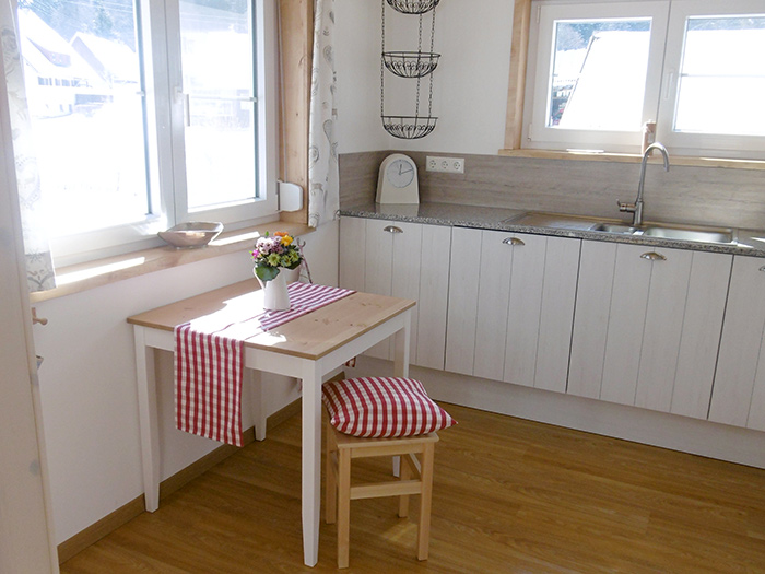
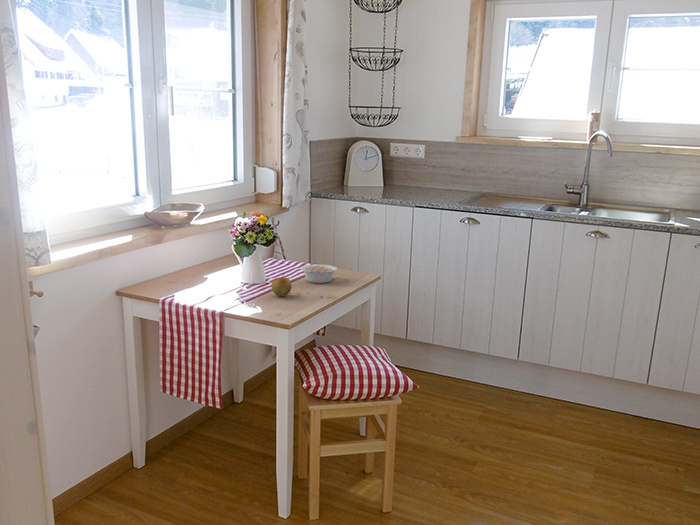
+ apple (281, 284)
+ legume (320, 273)
